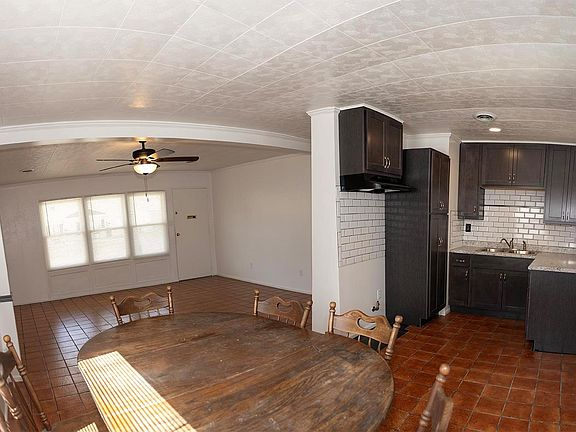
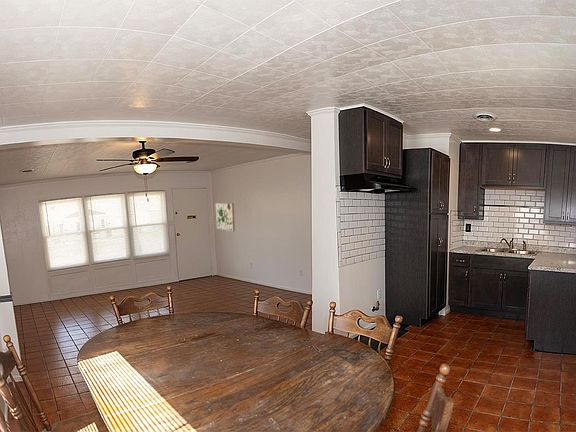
+ wall art (223, 216)
